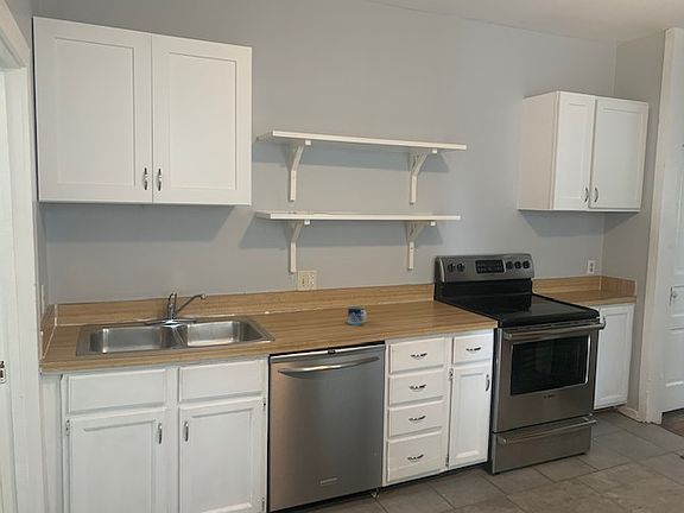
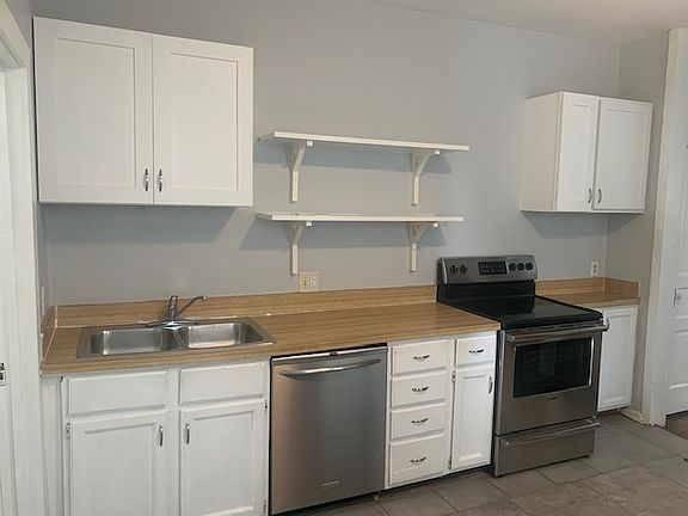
- mug (357, 316)
